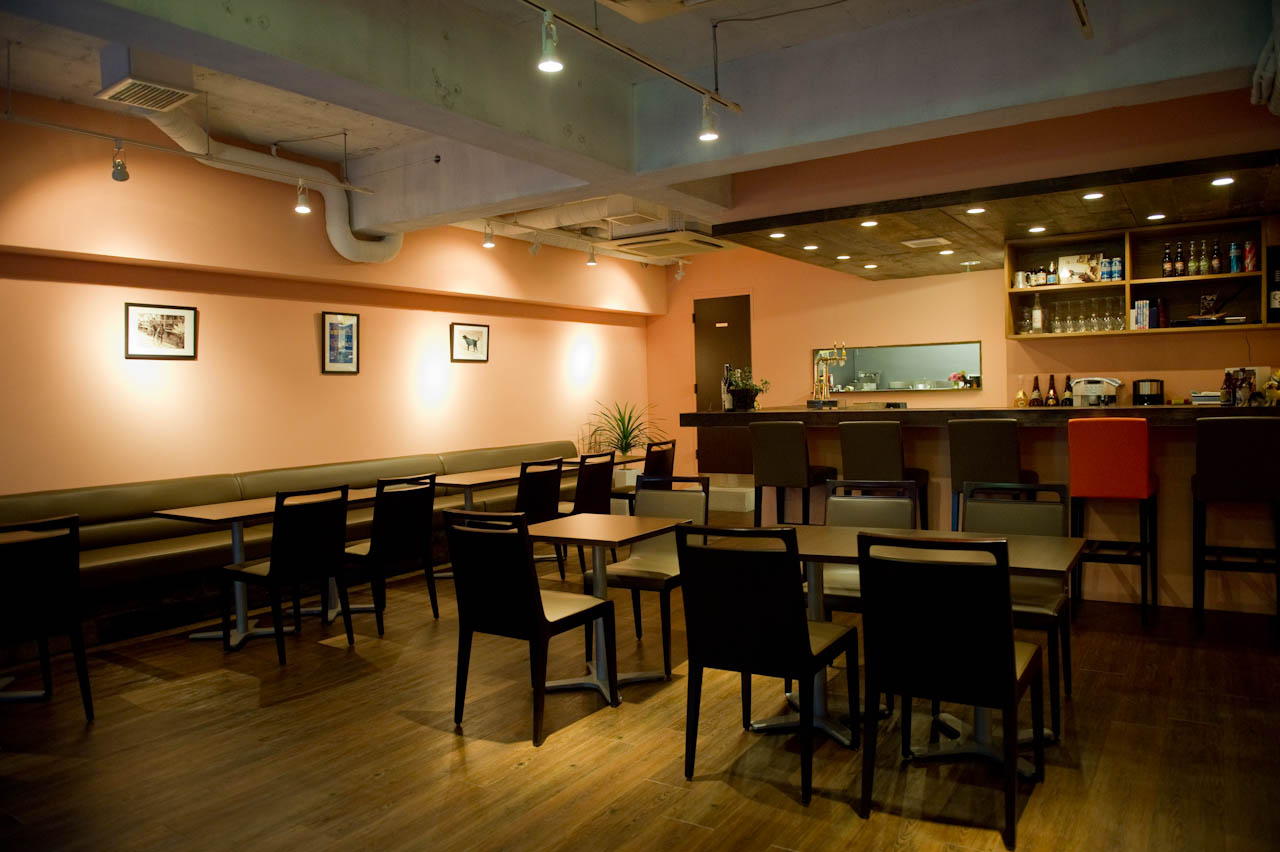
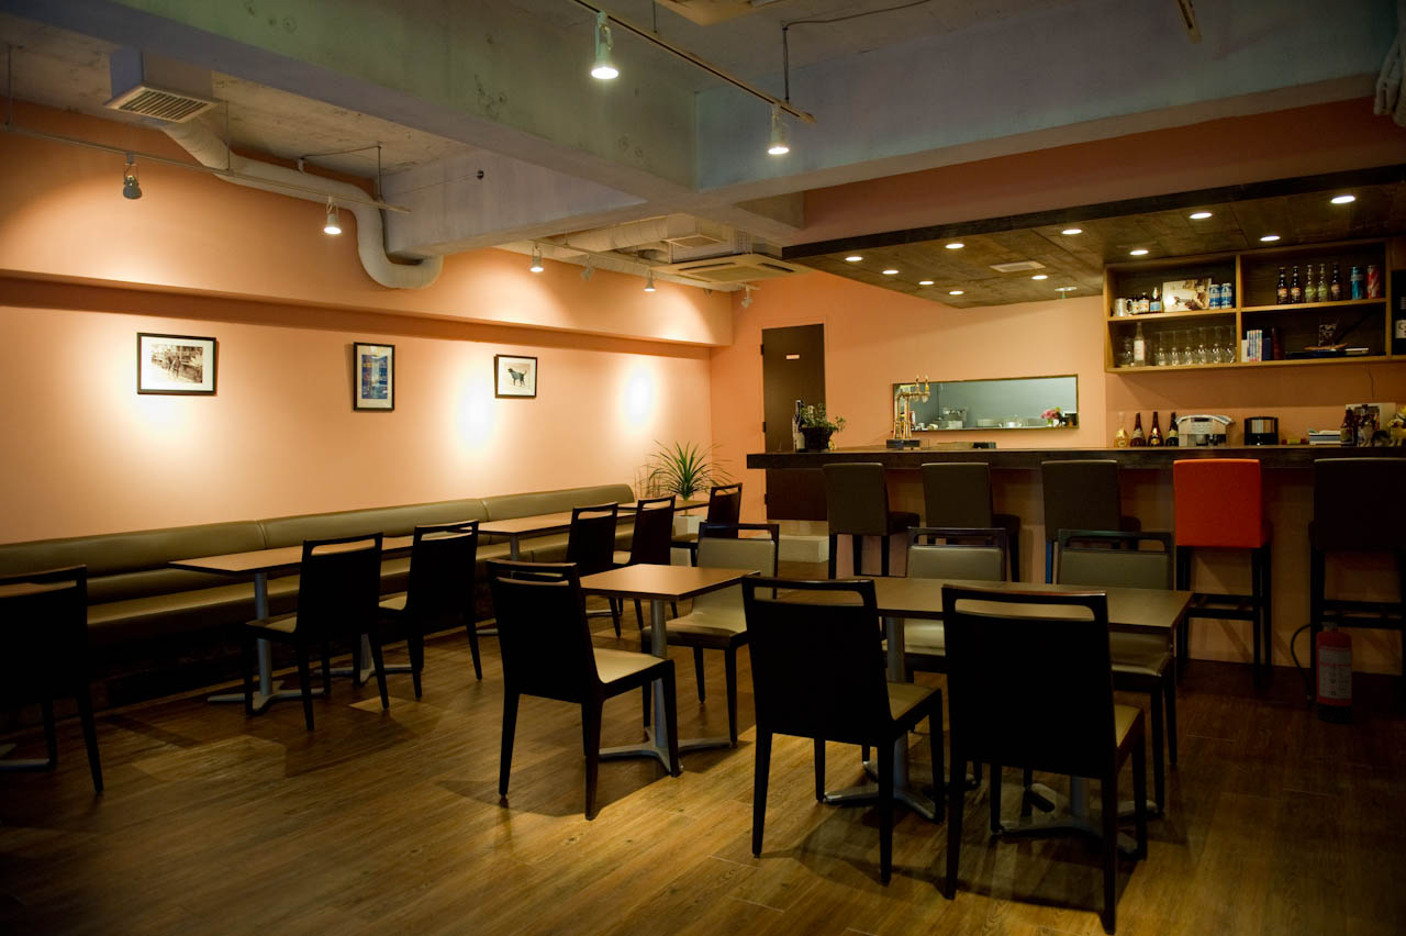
+ fire extinguisher (1325, 664)
